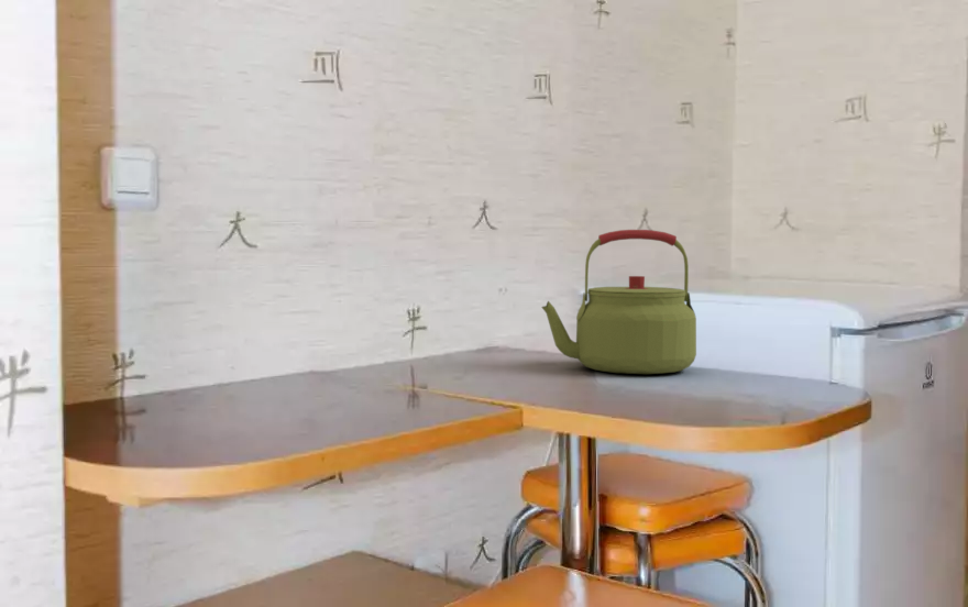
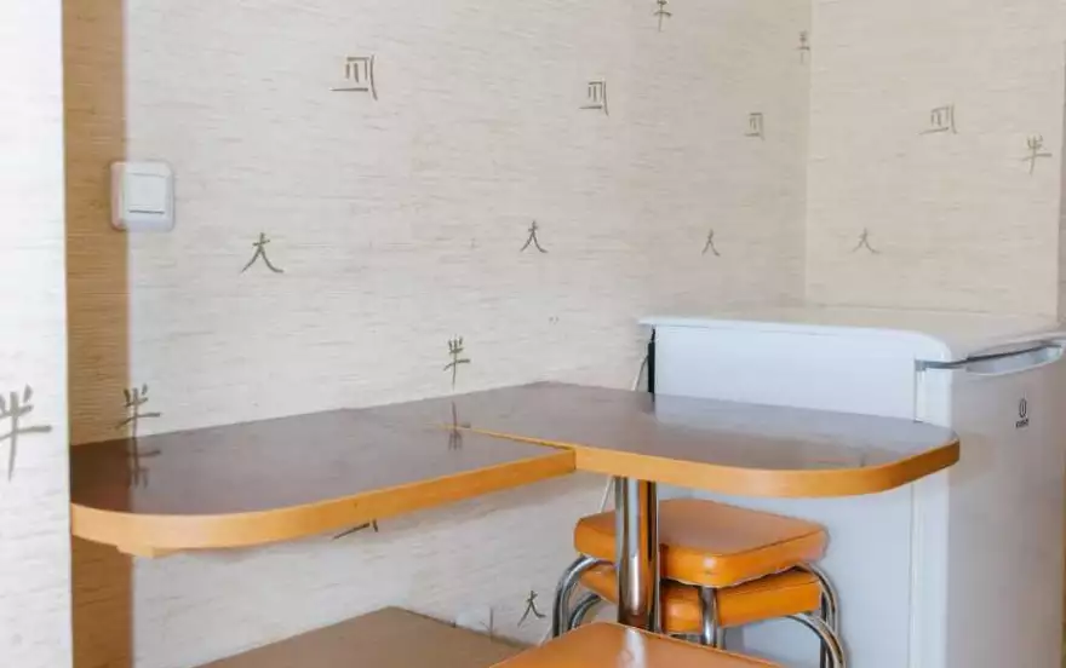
- kettle (618, 299)
